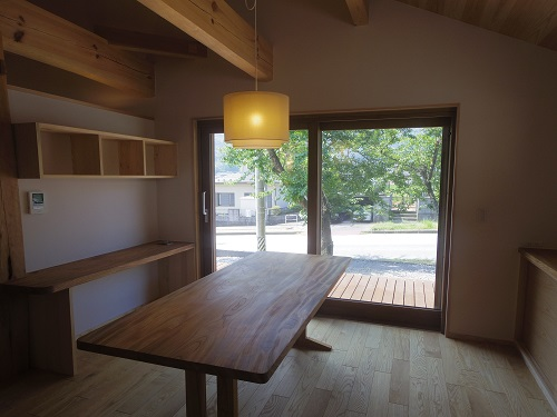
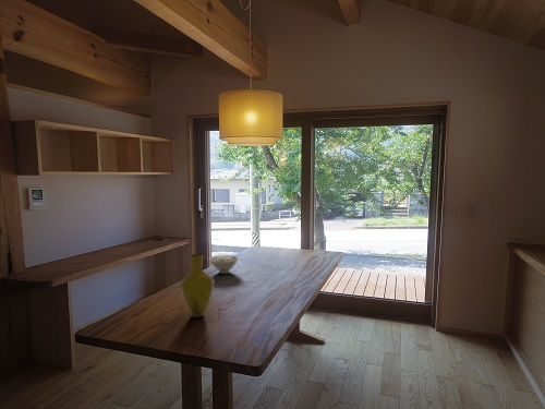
+ bowl (223, 264)
+ vase (197, 285)
